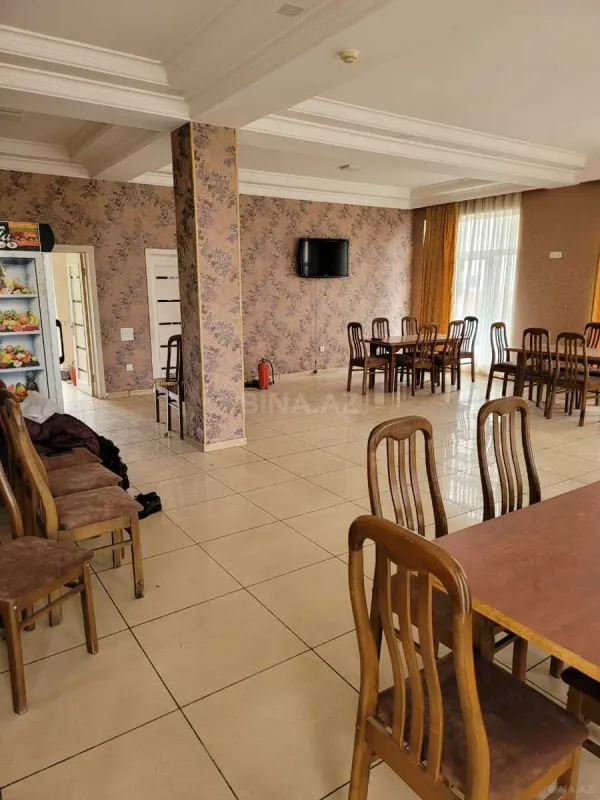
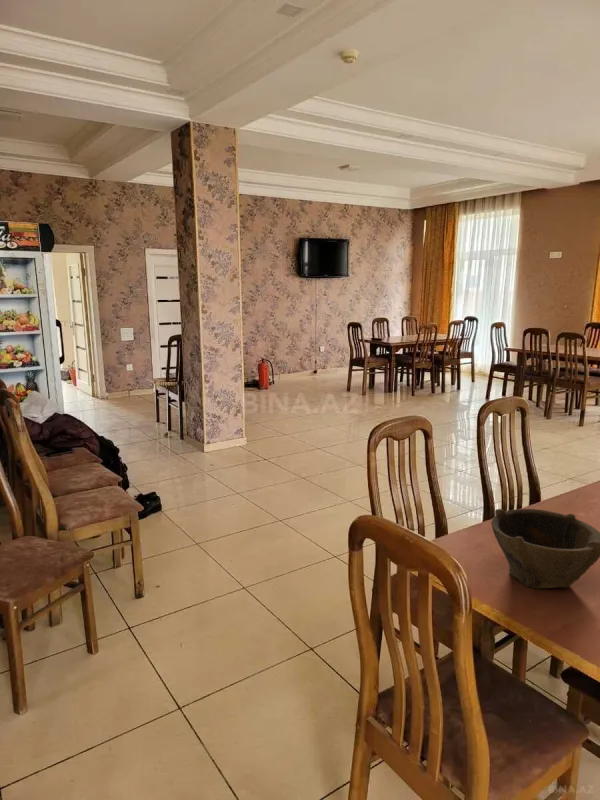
+ bowl (544, 549)
